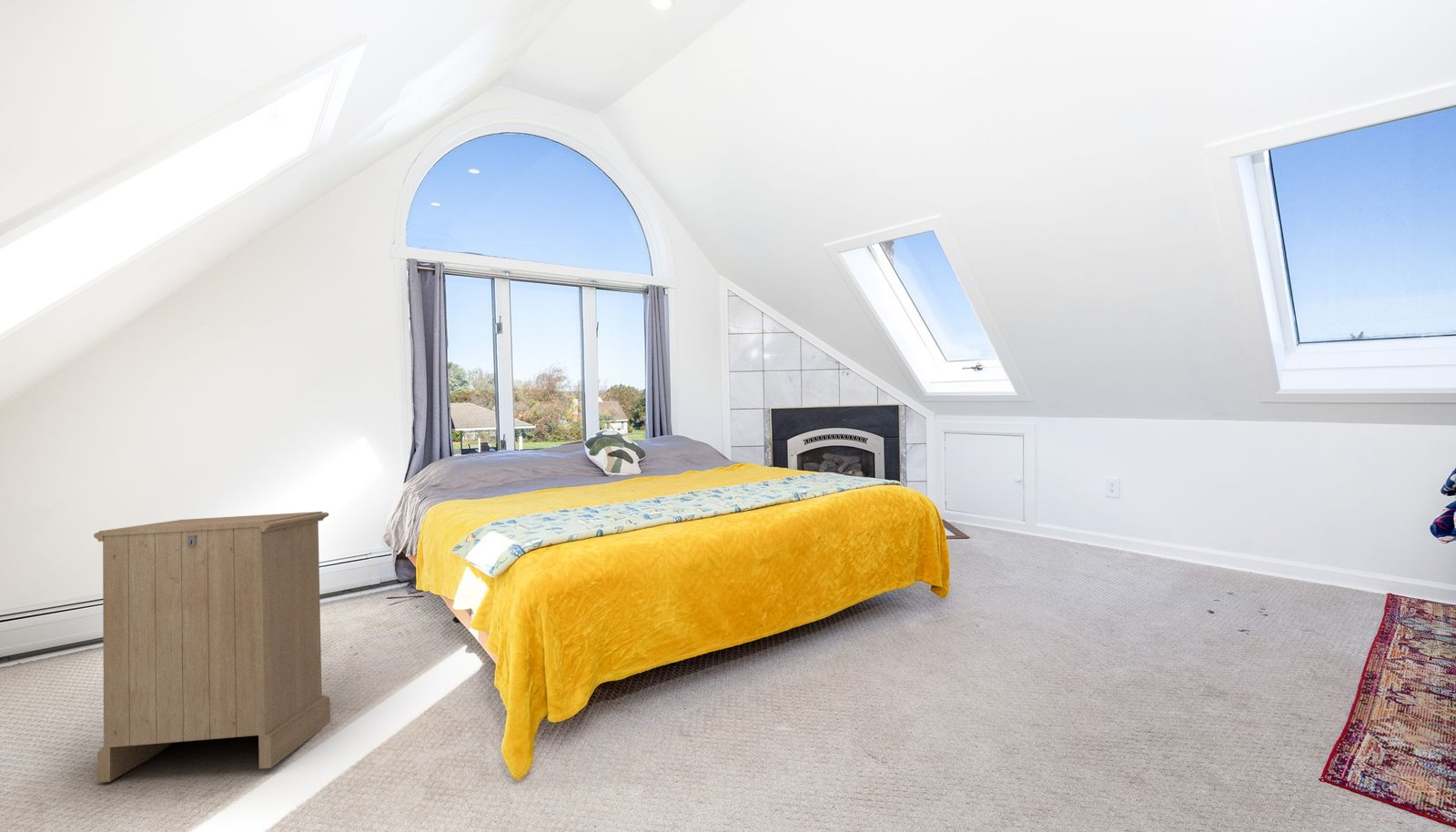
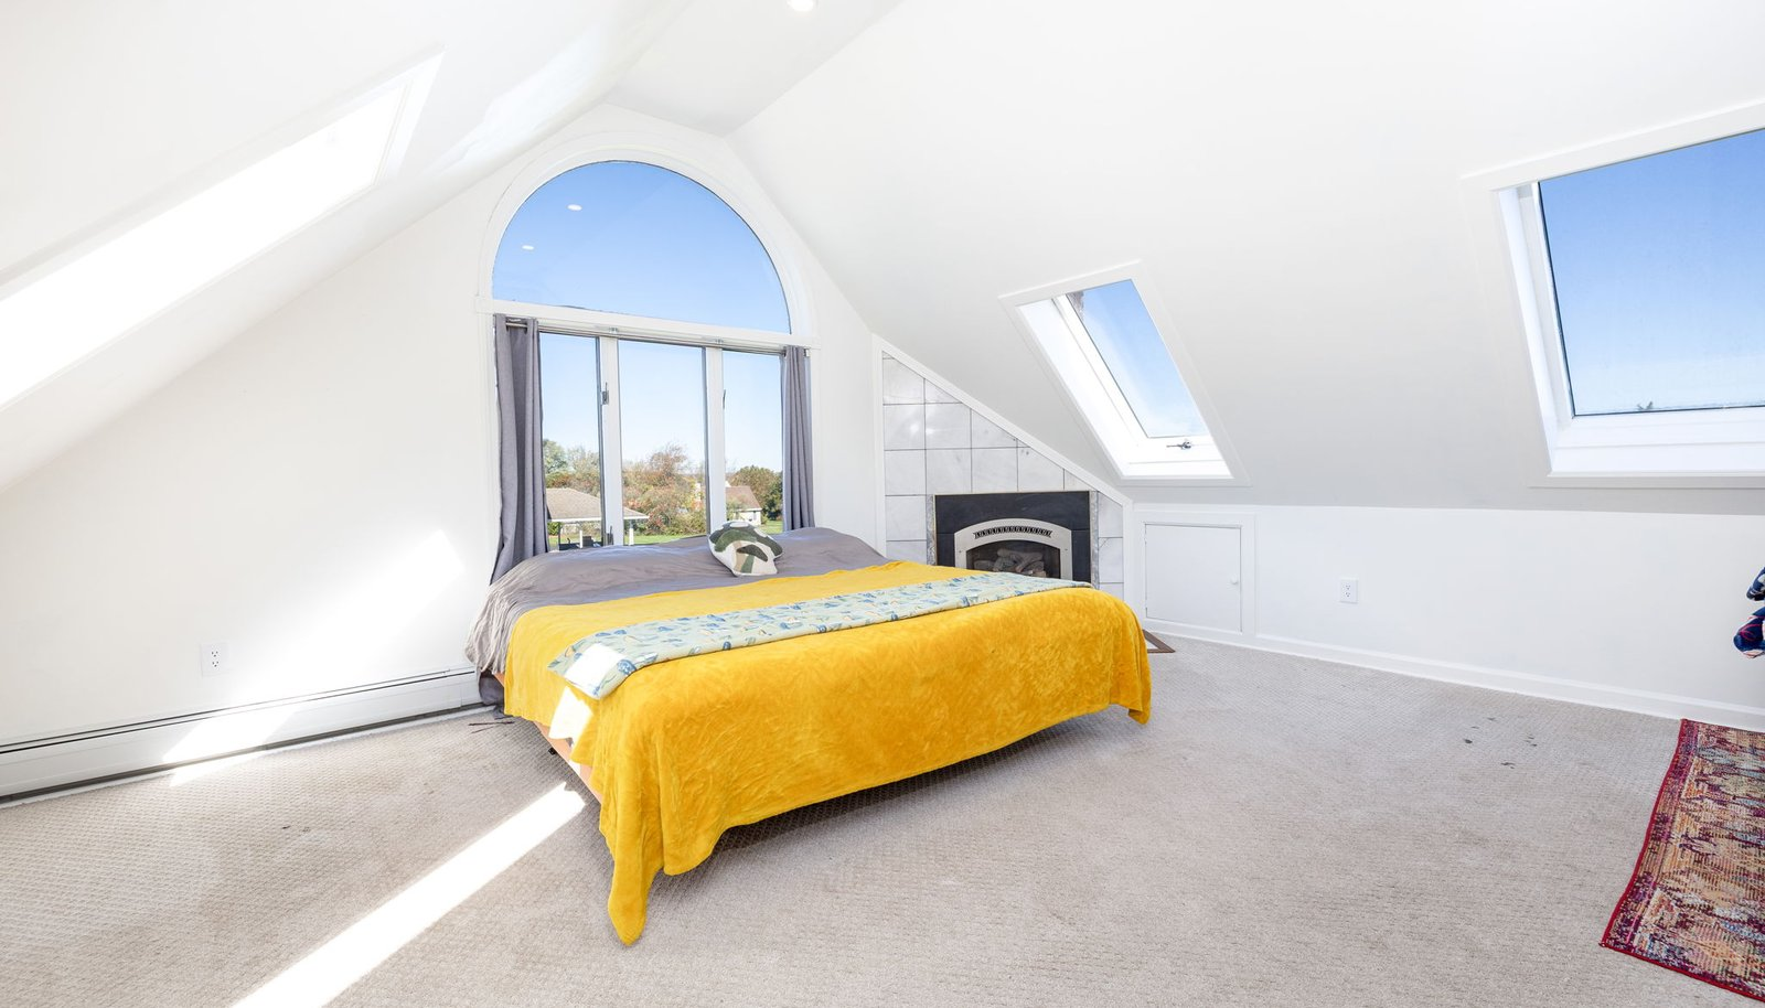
- cabinet (222, 634)
